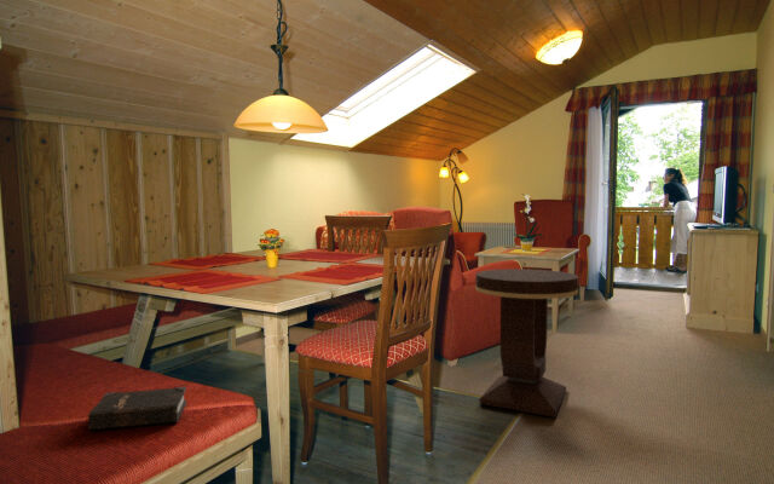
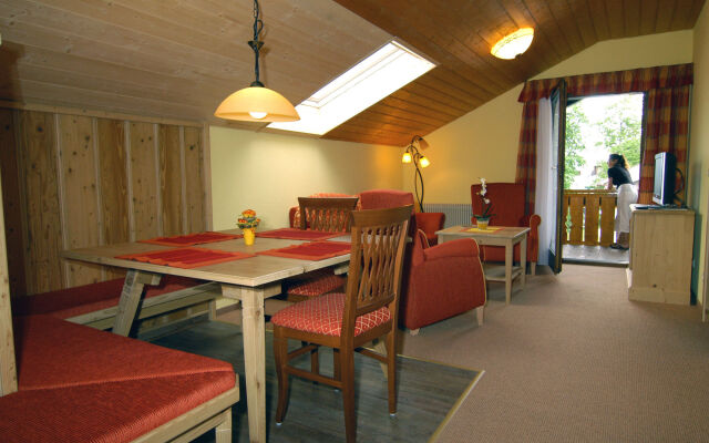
- side table (525, 336)
- hardback book (140, 407)
